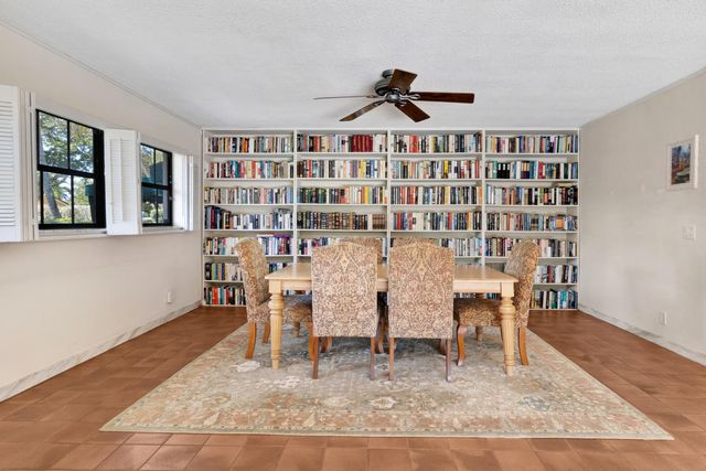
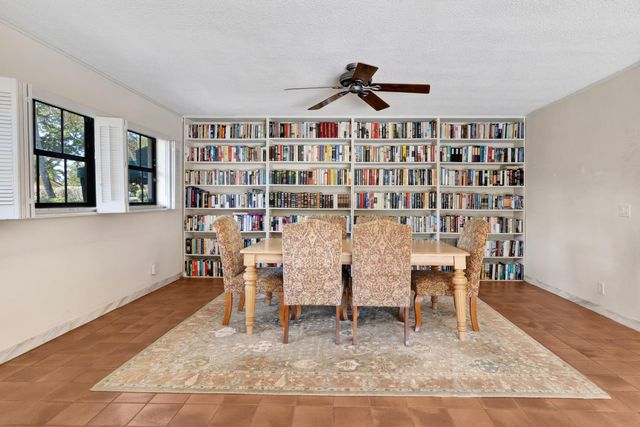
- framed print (681, 164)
